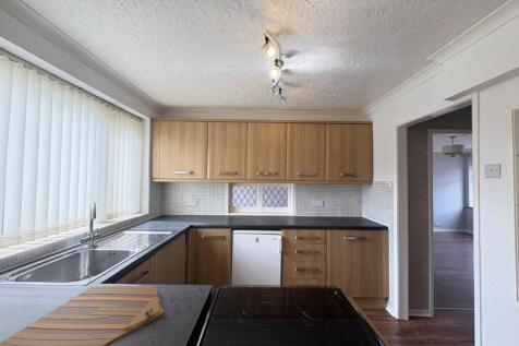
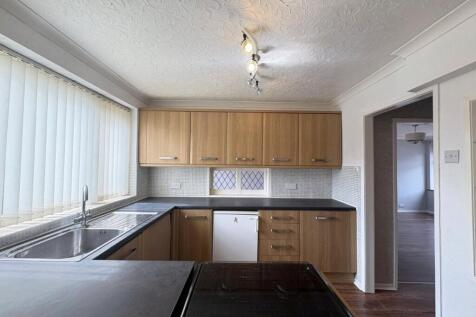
- cutting board (108, 310)
